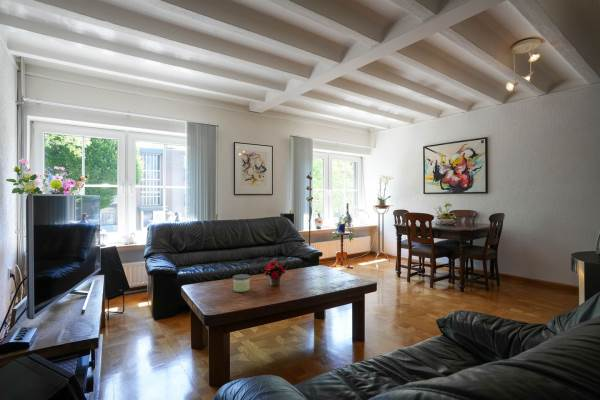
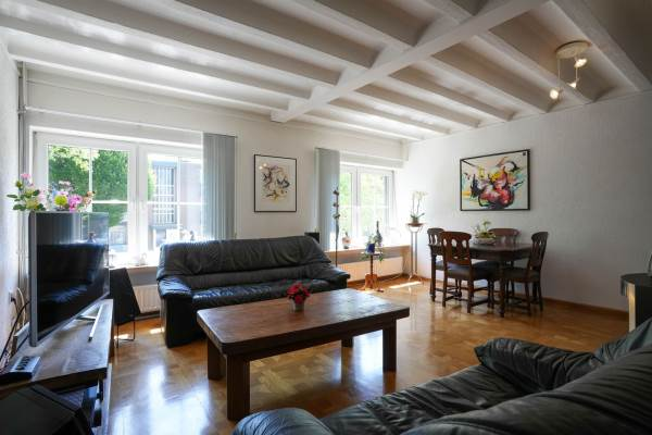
- candle (241, 283)
